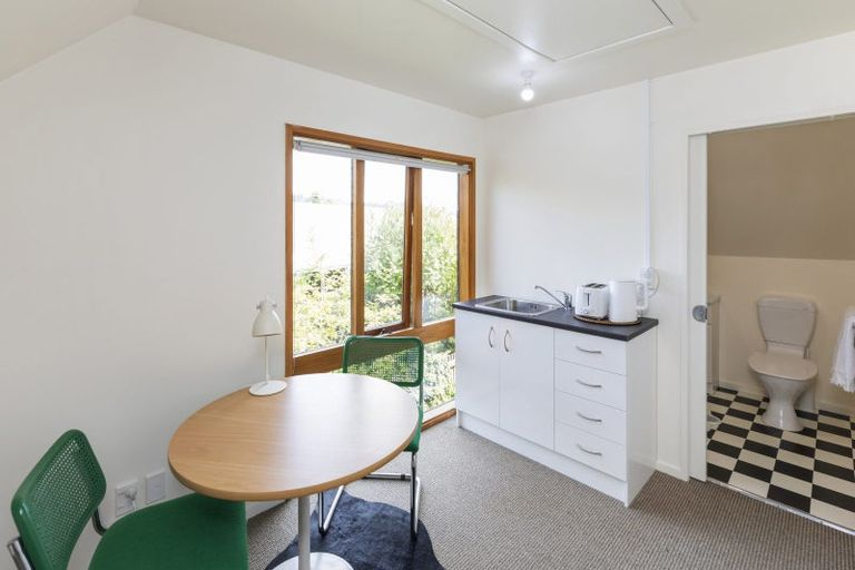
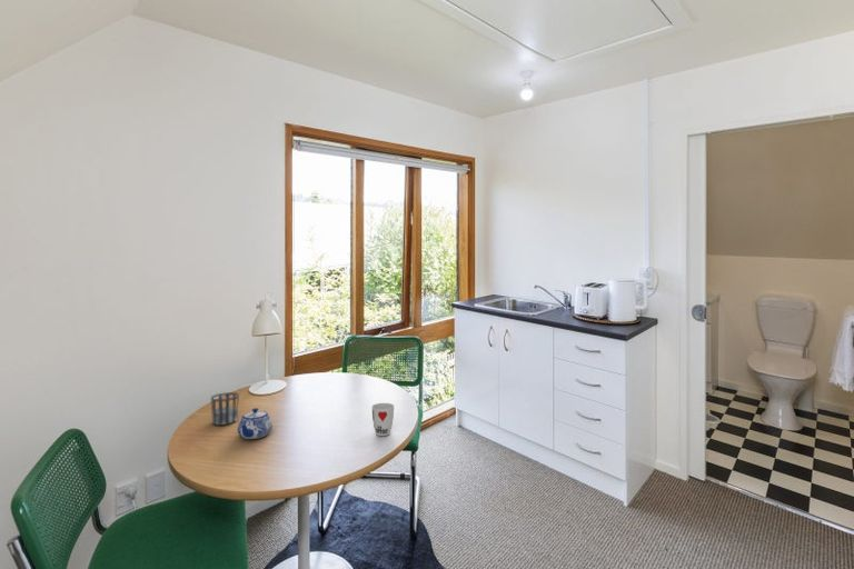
+ cup (225, 408)
+ teapot (254, 422)
+ cup (383, 419)
